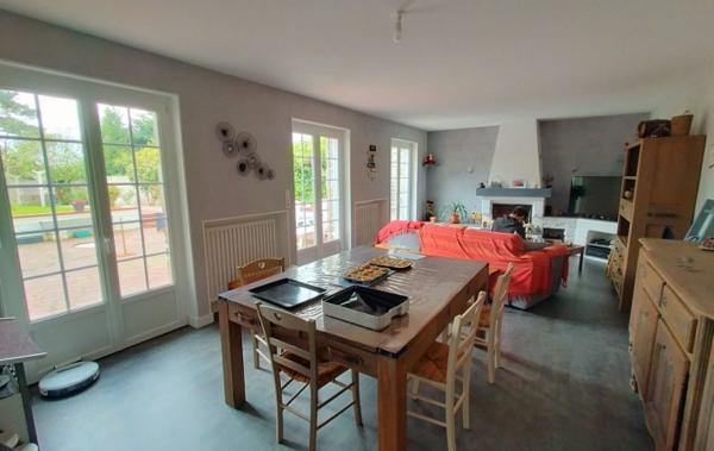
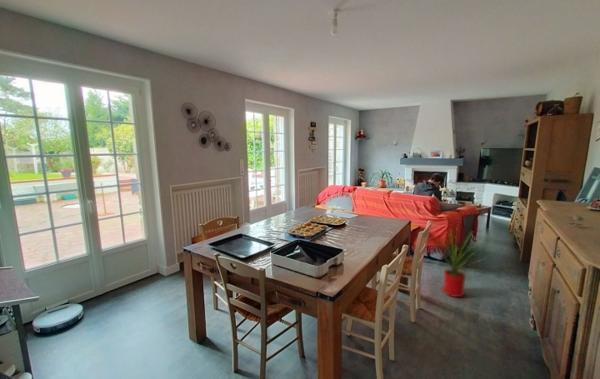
+ house plant (456, 261)
